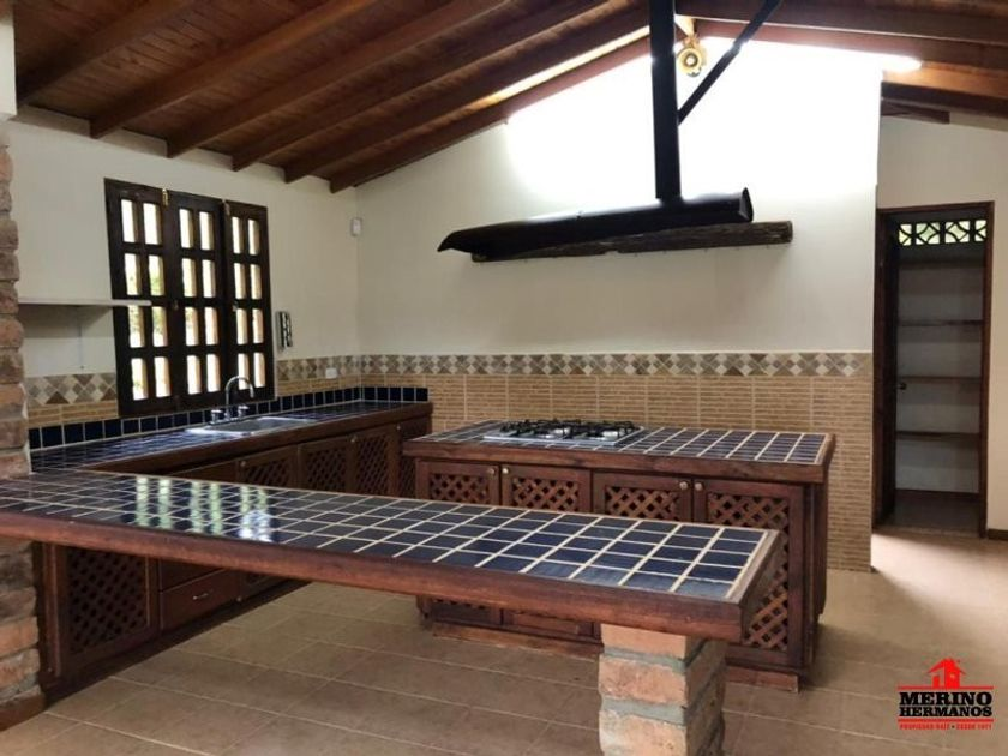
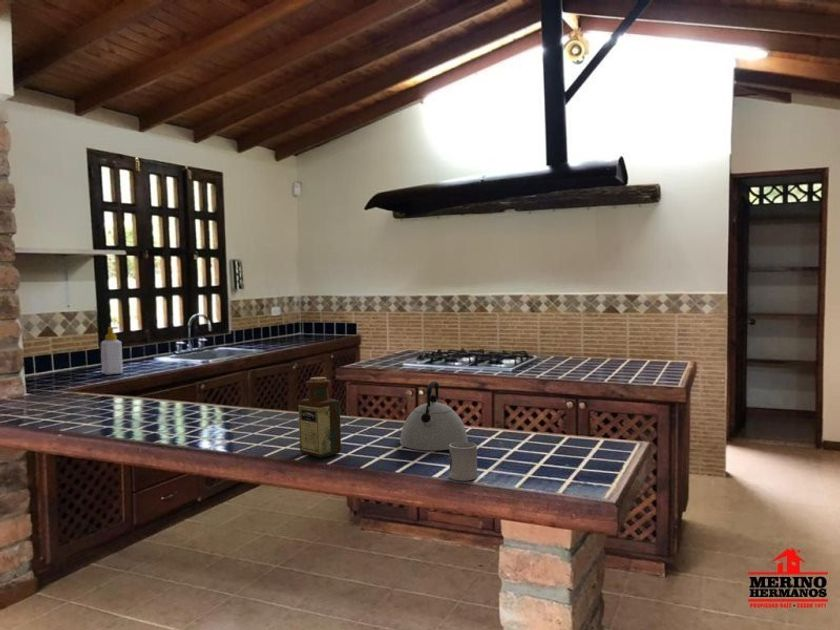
+ soap bottle (111, 350)
+ kettle (433, 412)
+ cup (464, 459)
+ bottle (319, 415)
